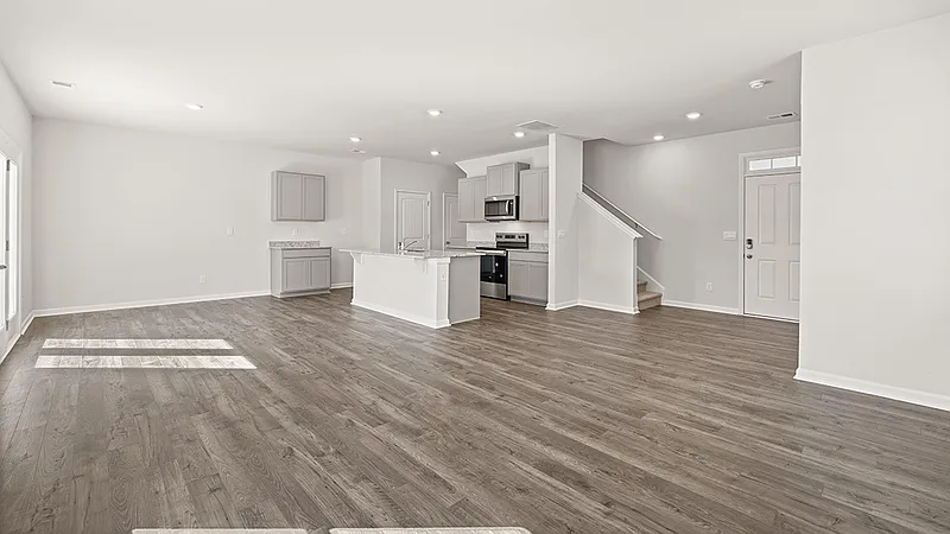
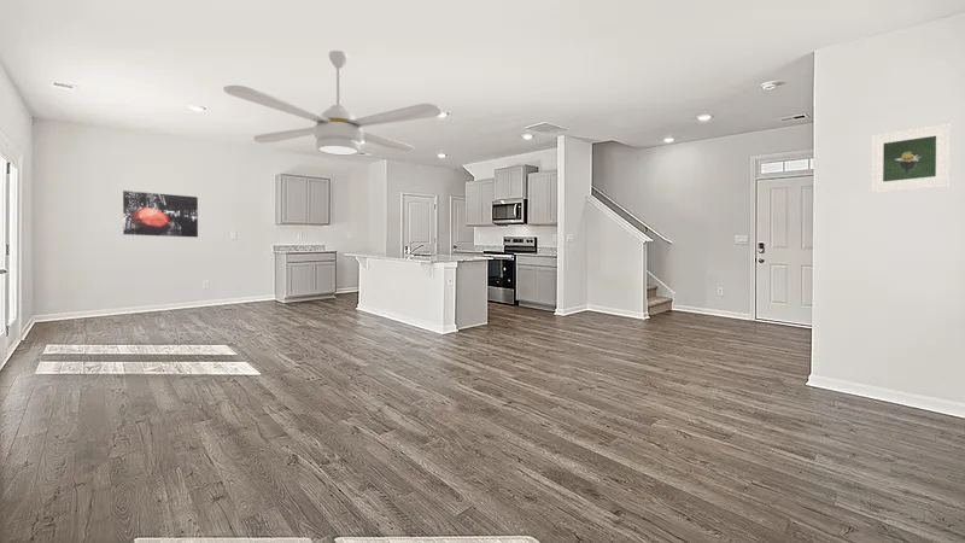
+ wall art (162, 215)
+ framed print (908, 159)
+ ceiling fan (338, 103)
